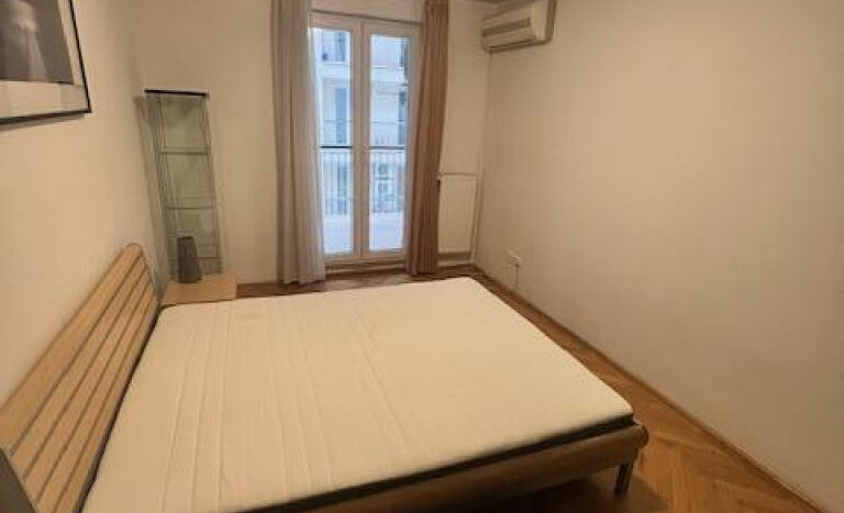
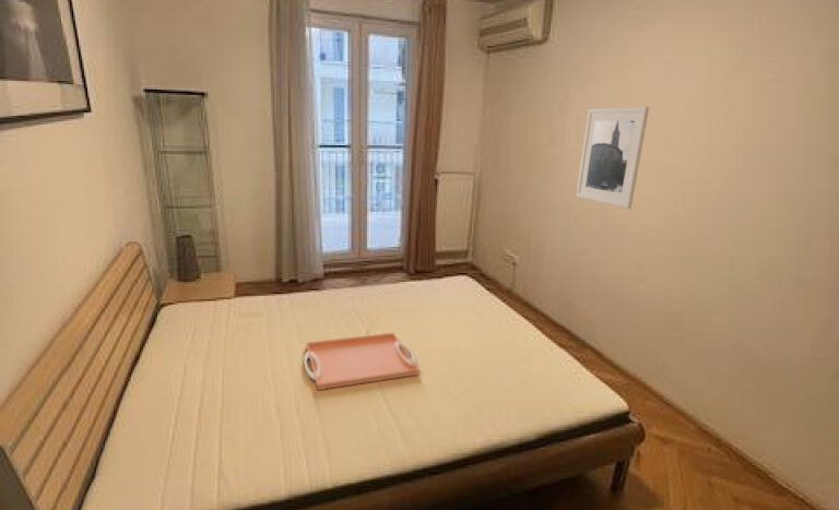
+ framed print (608, 156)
+ serving tray (359, 357)
